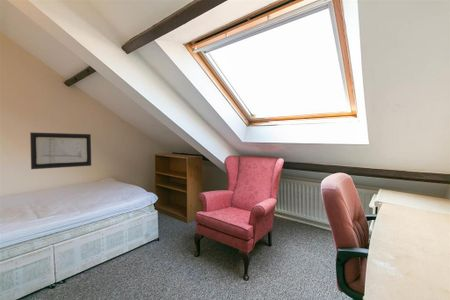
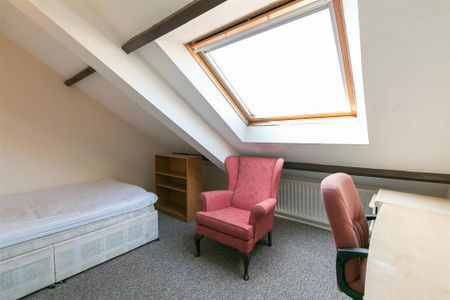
- wall art (63, 150)
